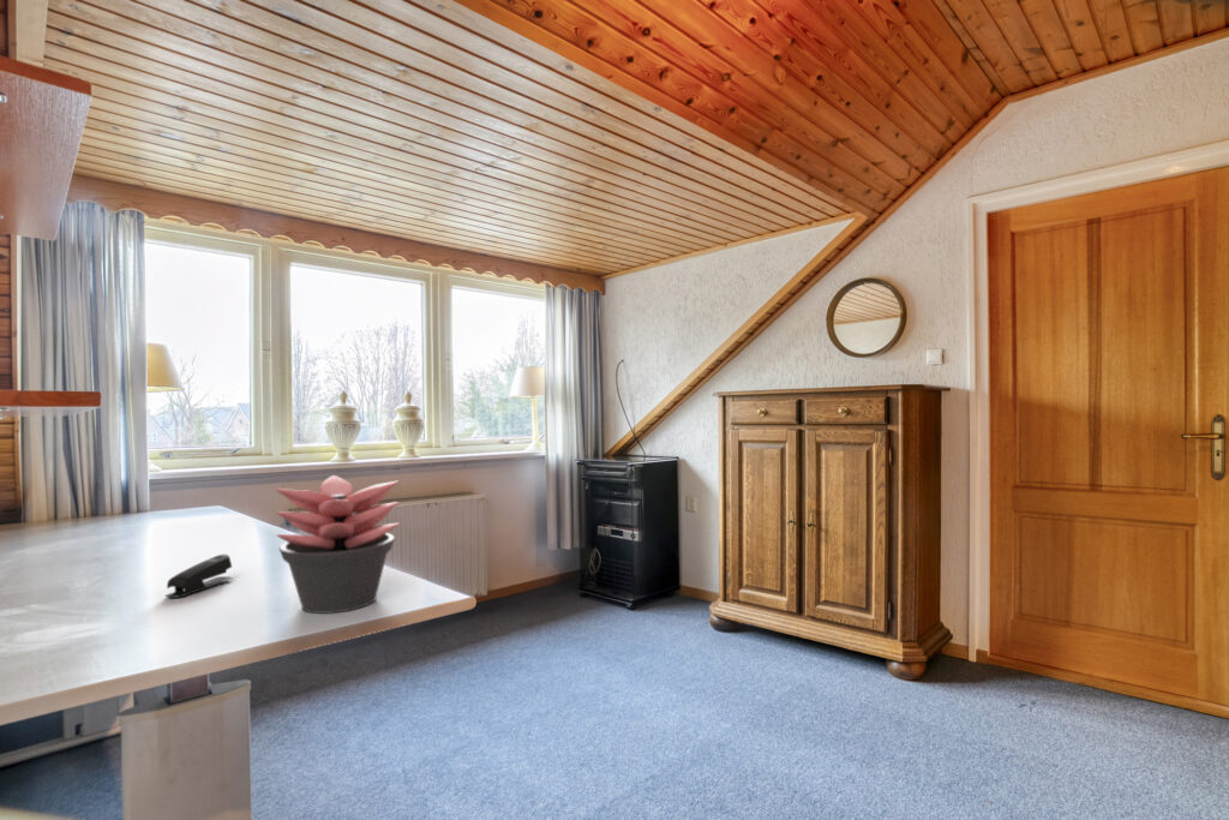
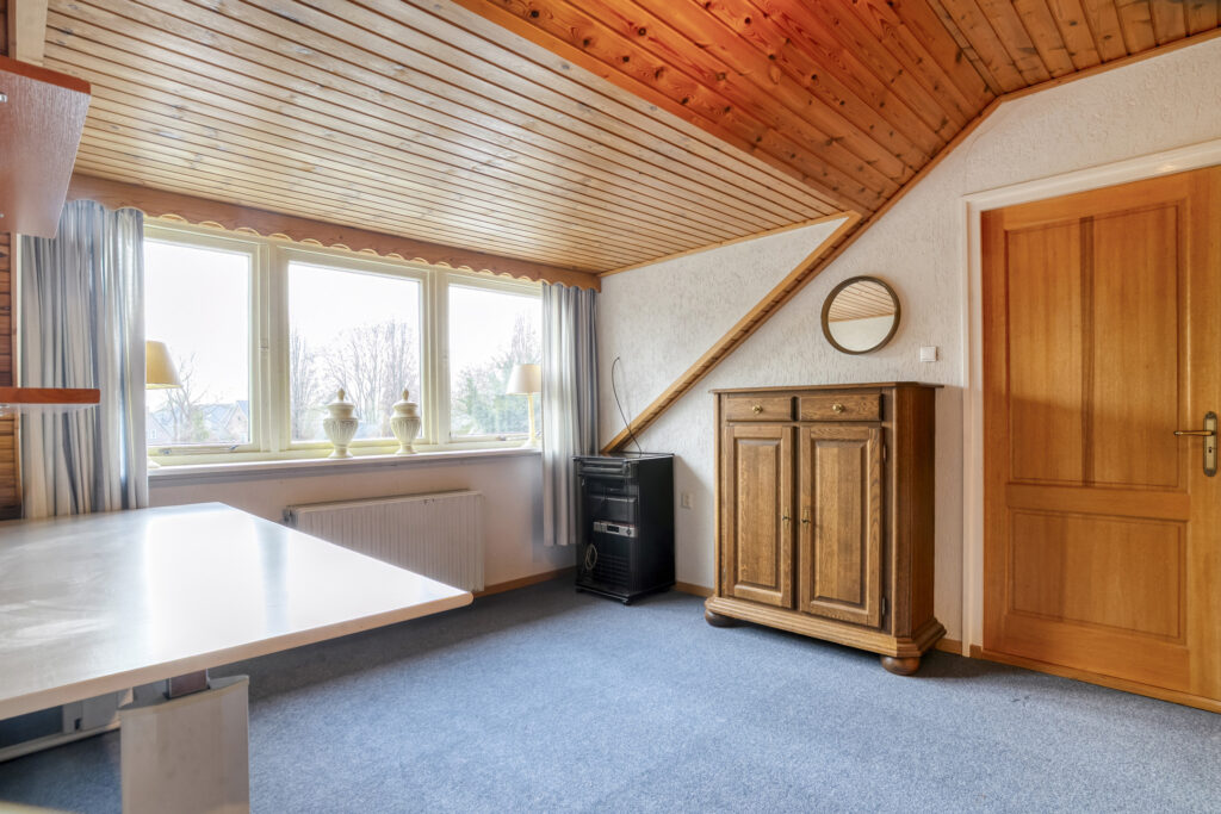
- stapler (200, 574)
- succulent plant (338, 541)
